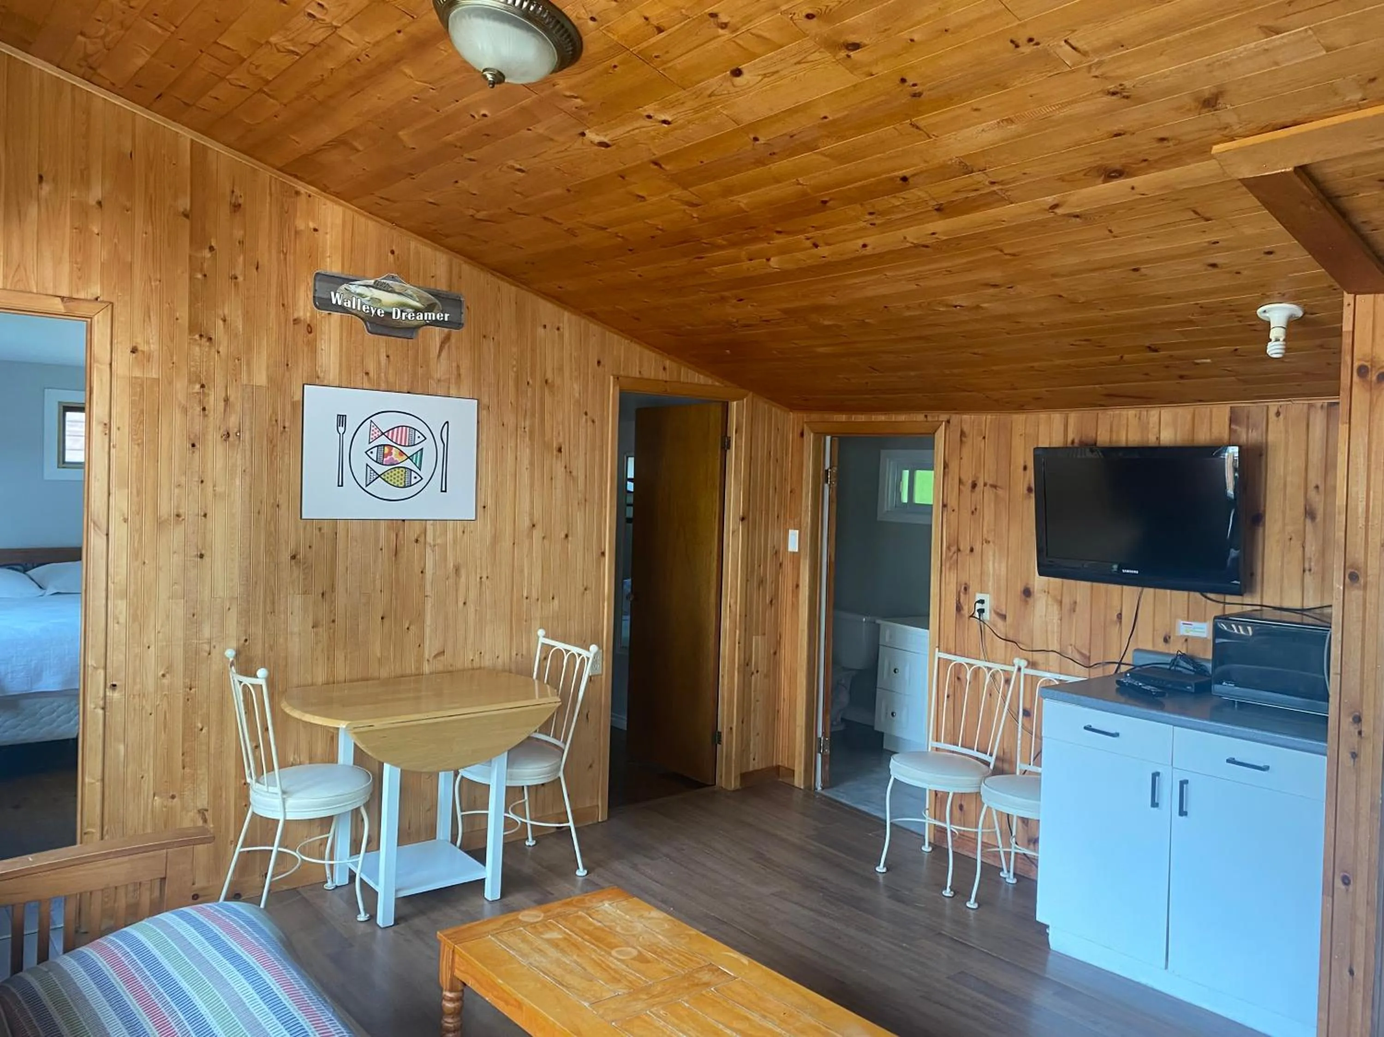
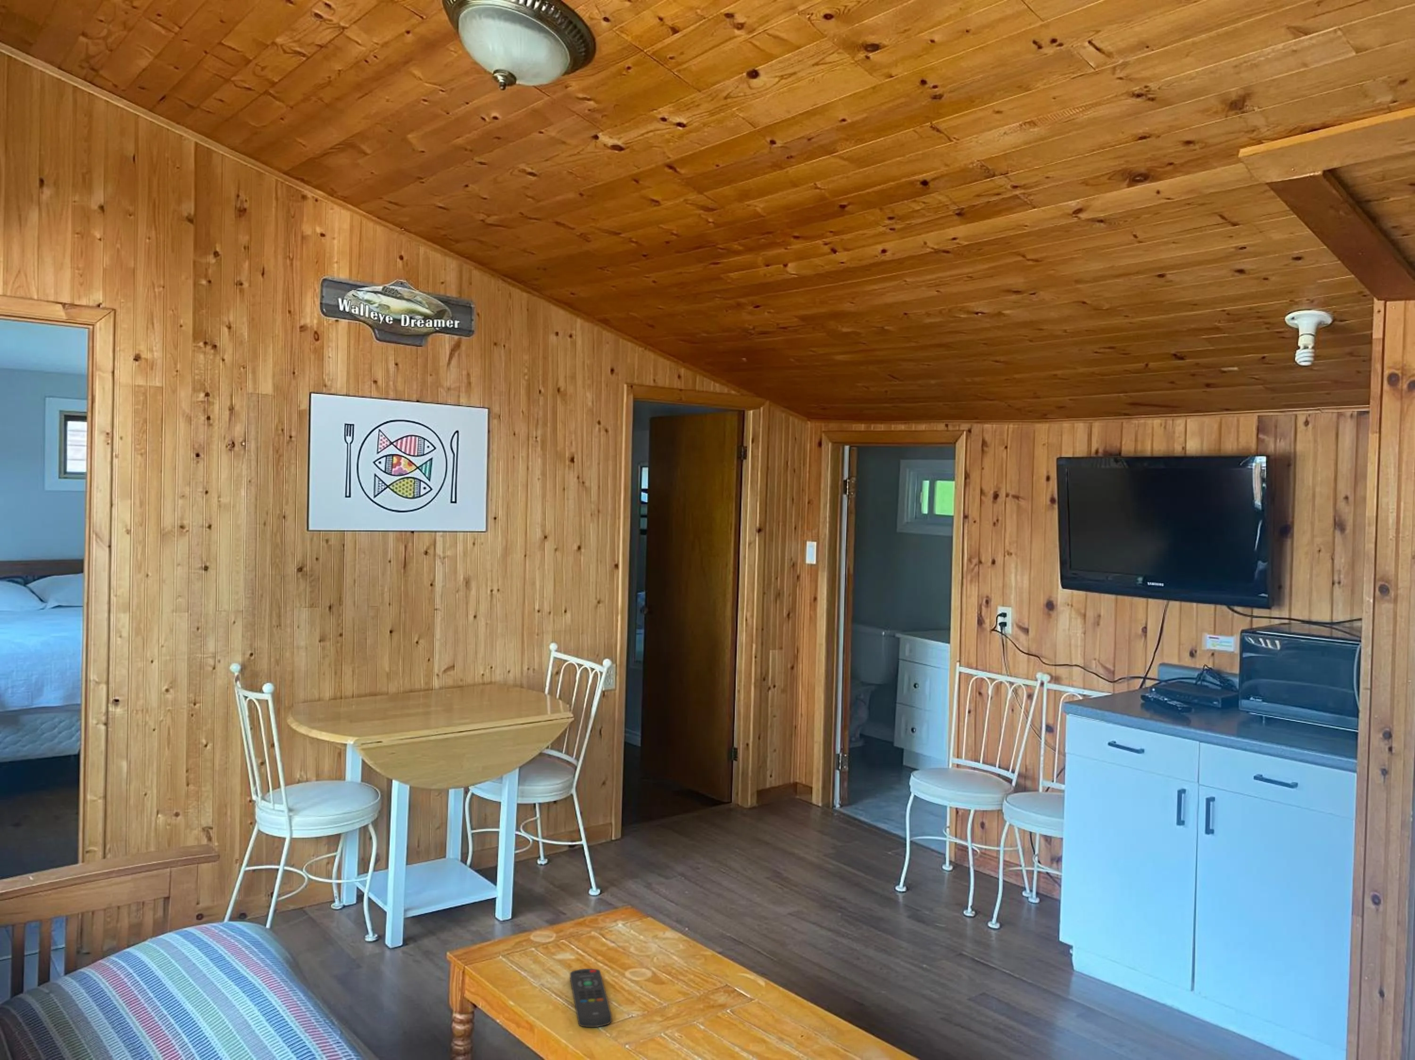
+ remote control (589, 995)
